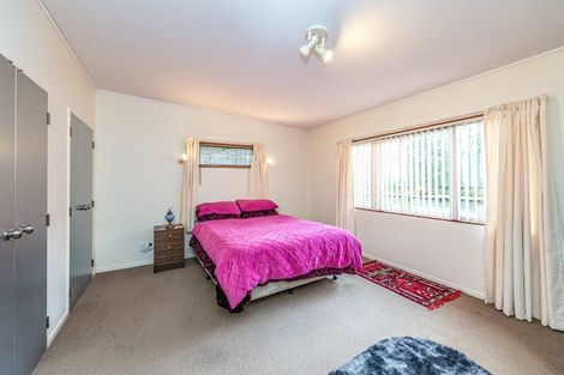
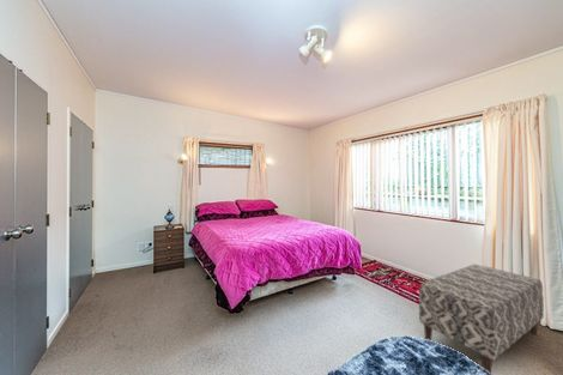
+ bench (482, 309)
